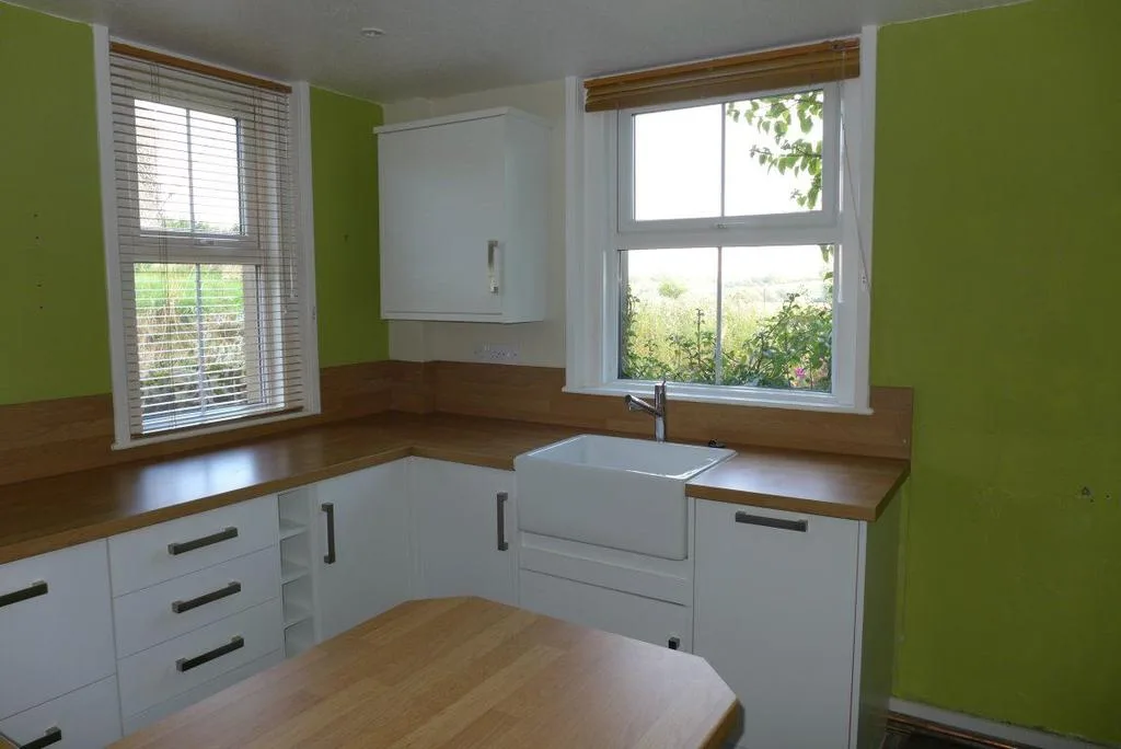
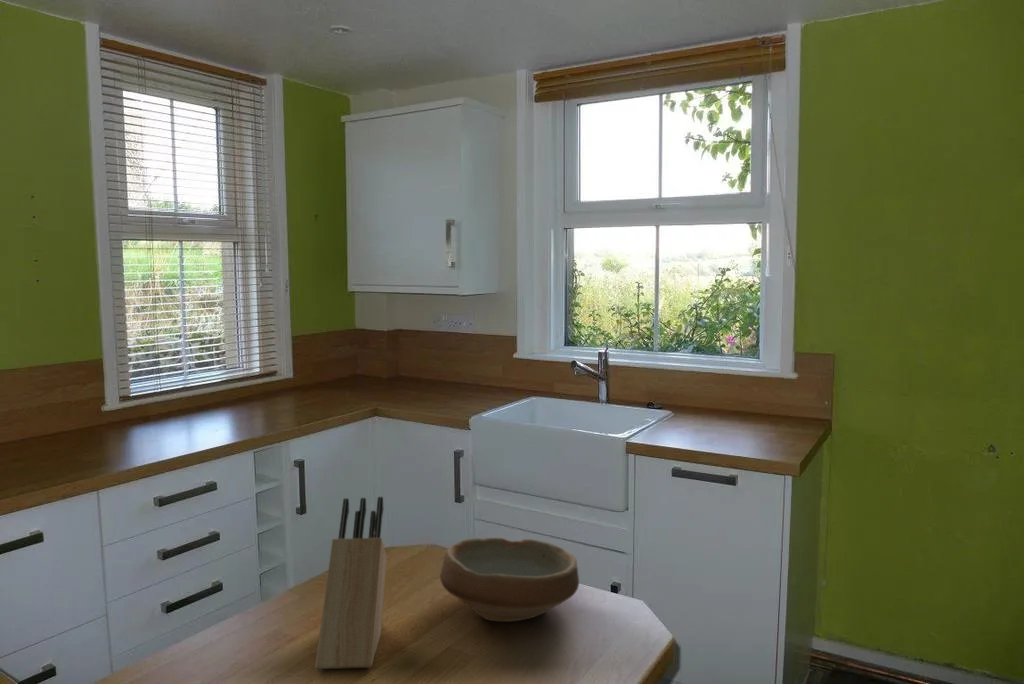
+ knife block (355, 573)
+ bowl (509, 578)
